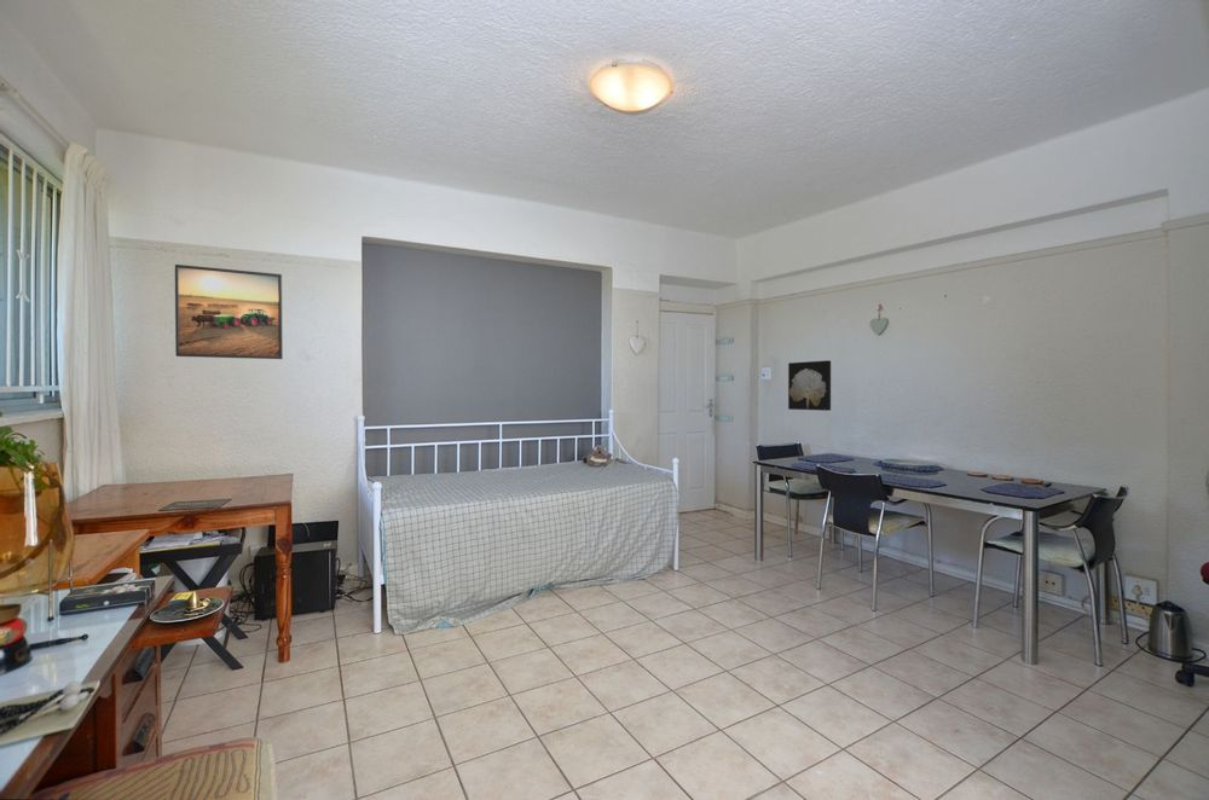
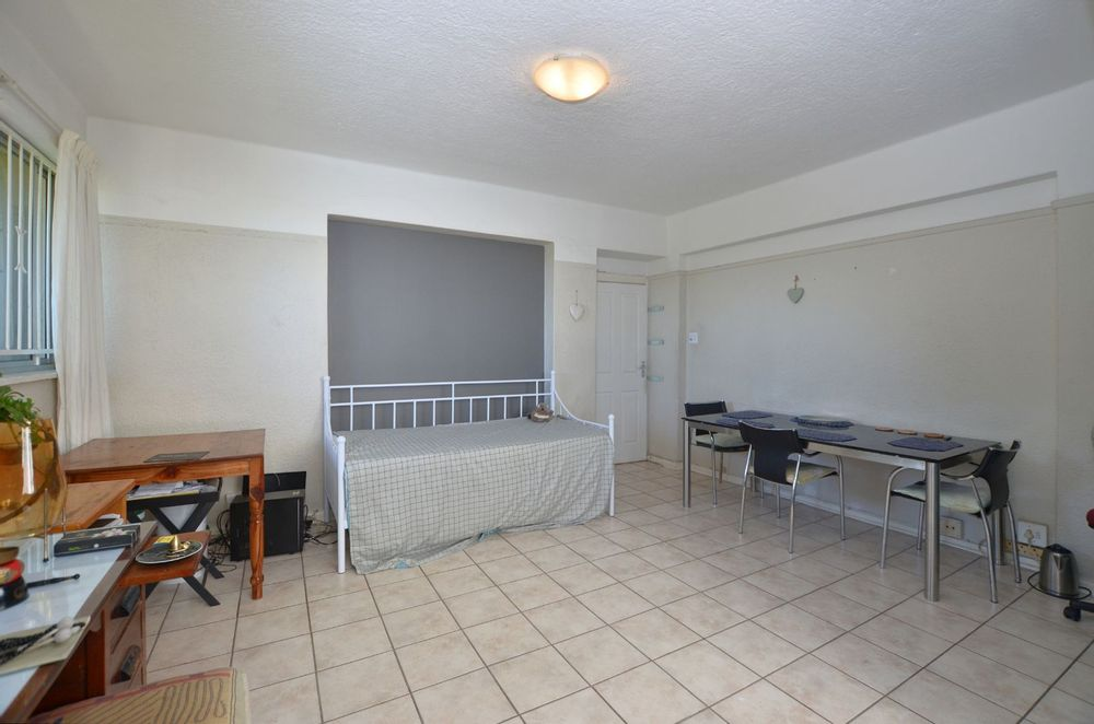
- wall art (809, 385)
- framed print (231, 313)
